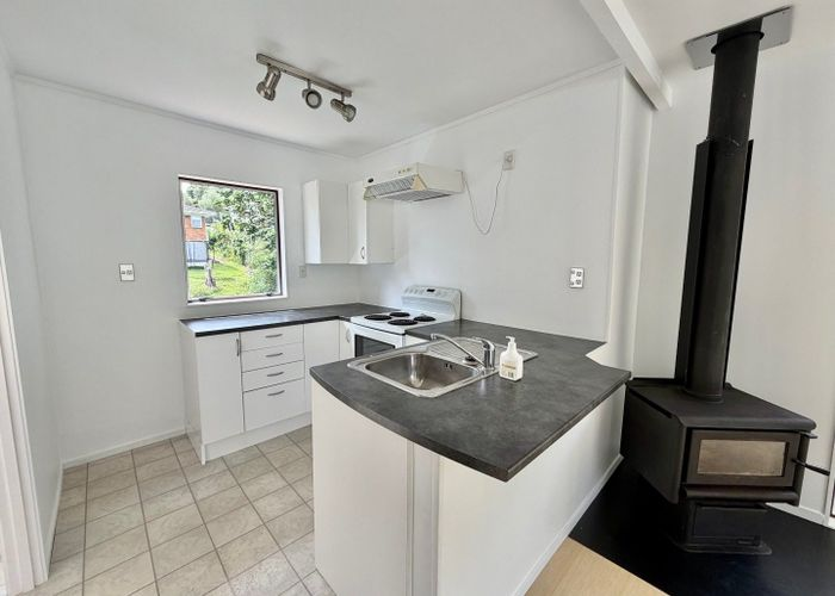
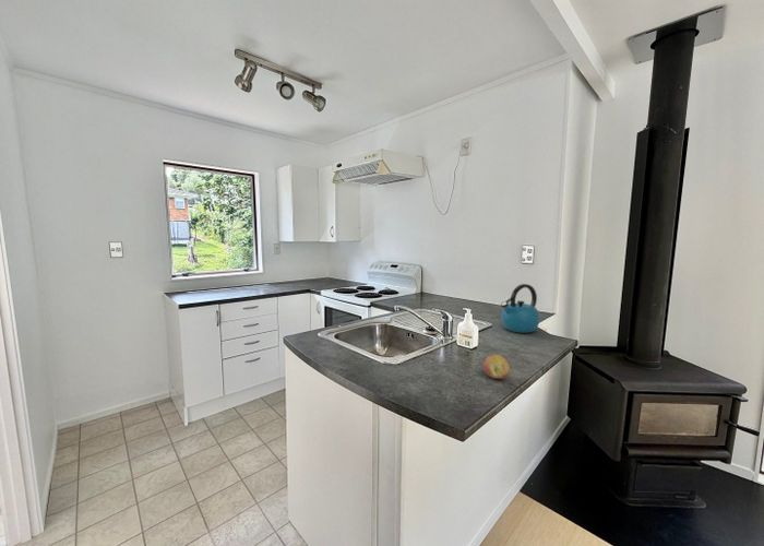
+ kettle (518, 307)
+ fruit (496, 366)
